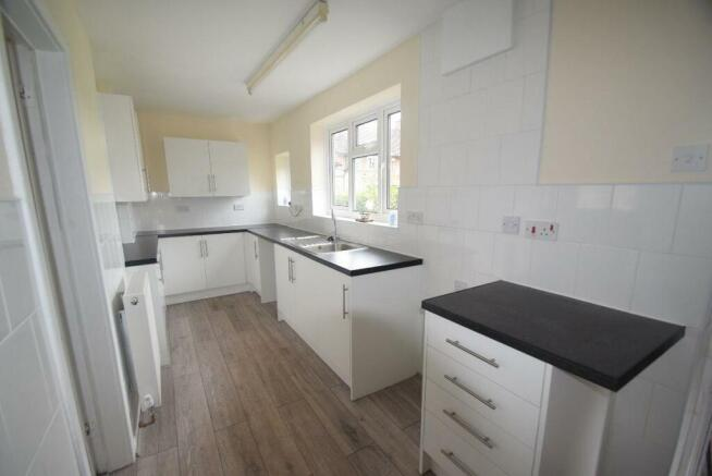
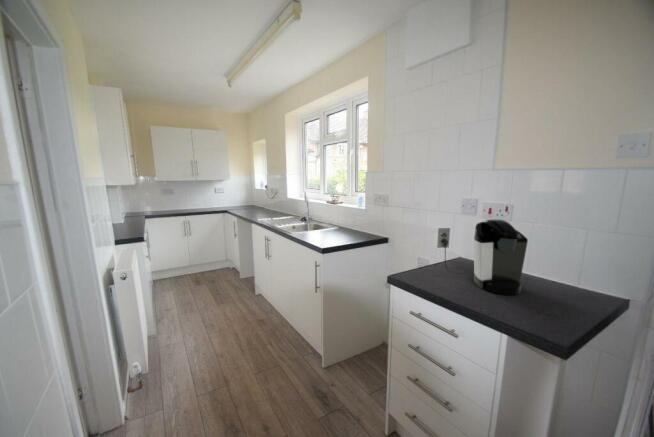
+ coffee maker (484, 253)
